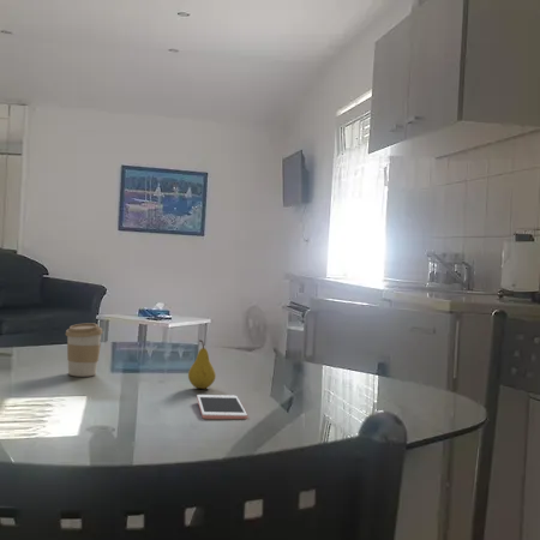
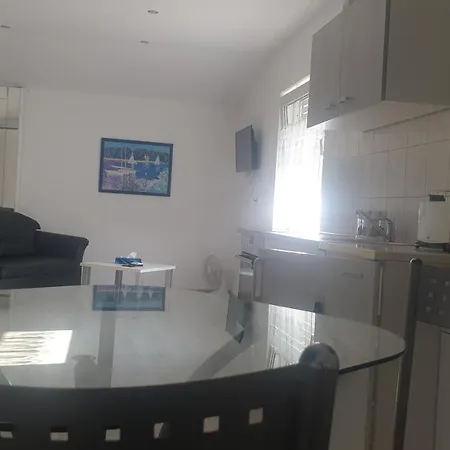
- coffee cup (83, 348)
- cell phone (220, 406)
- fruit (202, 362)
